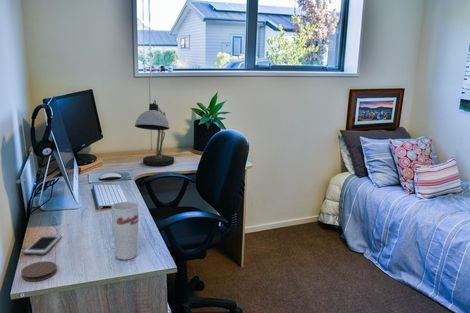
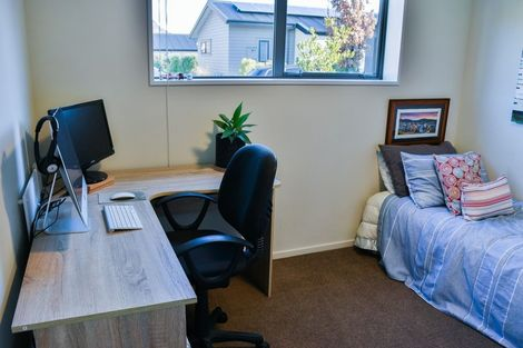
- cup (125, 230)
- desk lamp (158, 132)
- coaster (39, 270)
- cell phone (43, 244)
